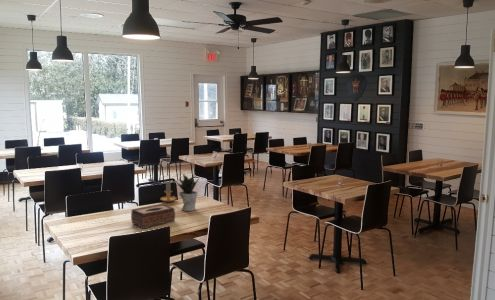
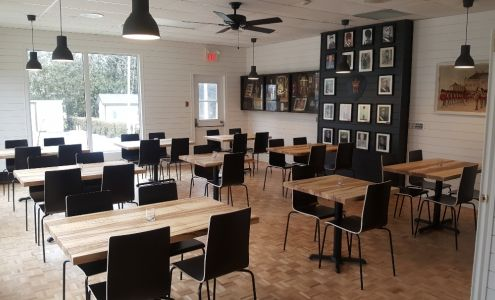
- tissue box (153, 215)
- candle (169, 190)
- potted plant (187, 190)
